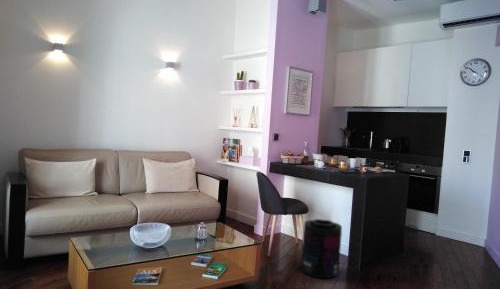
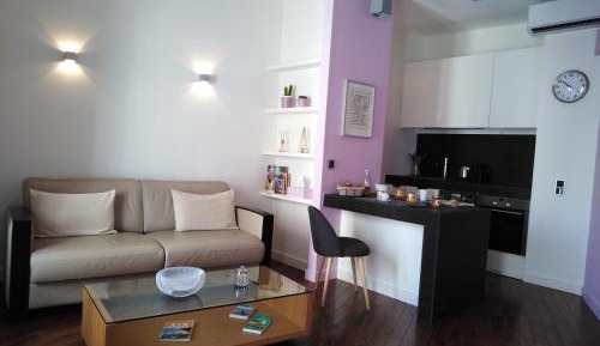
- supplement container (321, 246)
